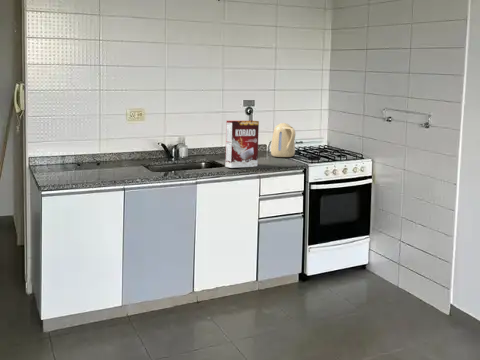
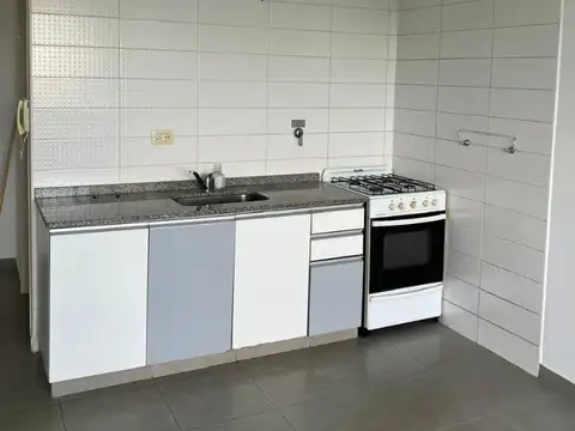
- cereal box (242, 143)
- kettle (284, 139)
